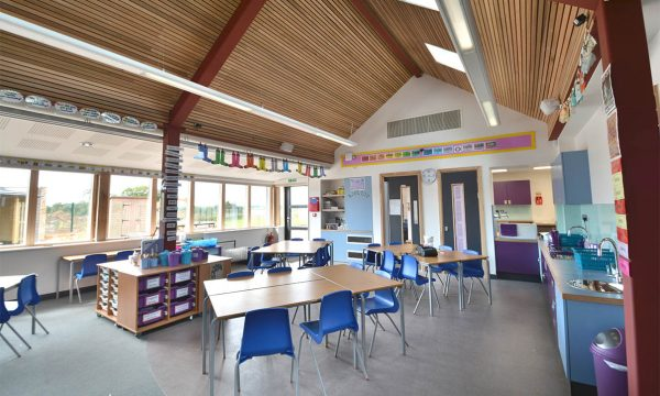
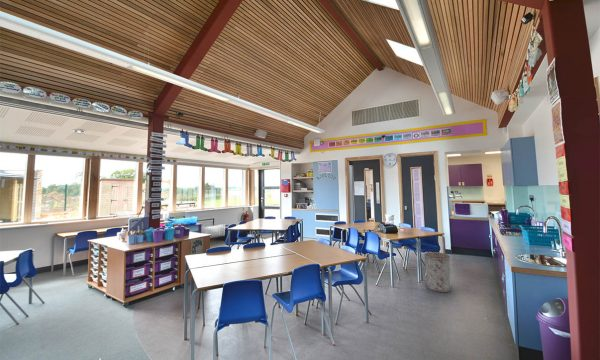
+ trash can (437, 270)
